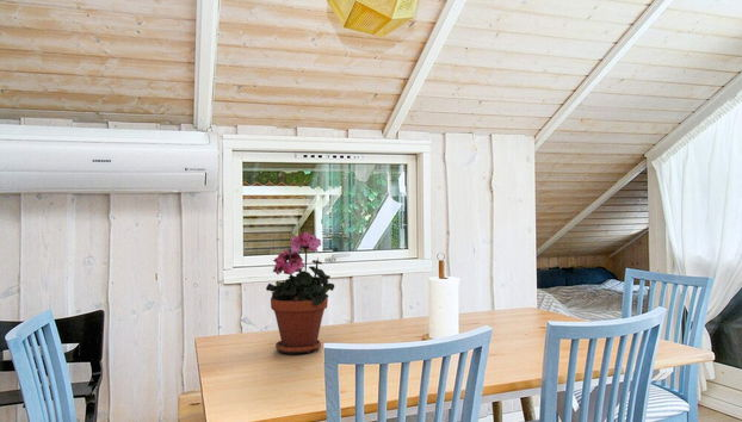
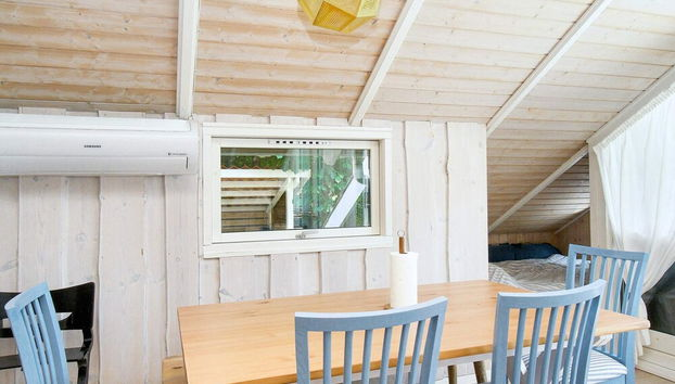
- potted plant (299, 290)
